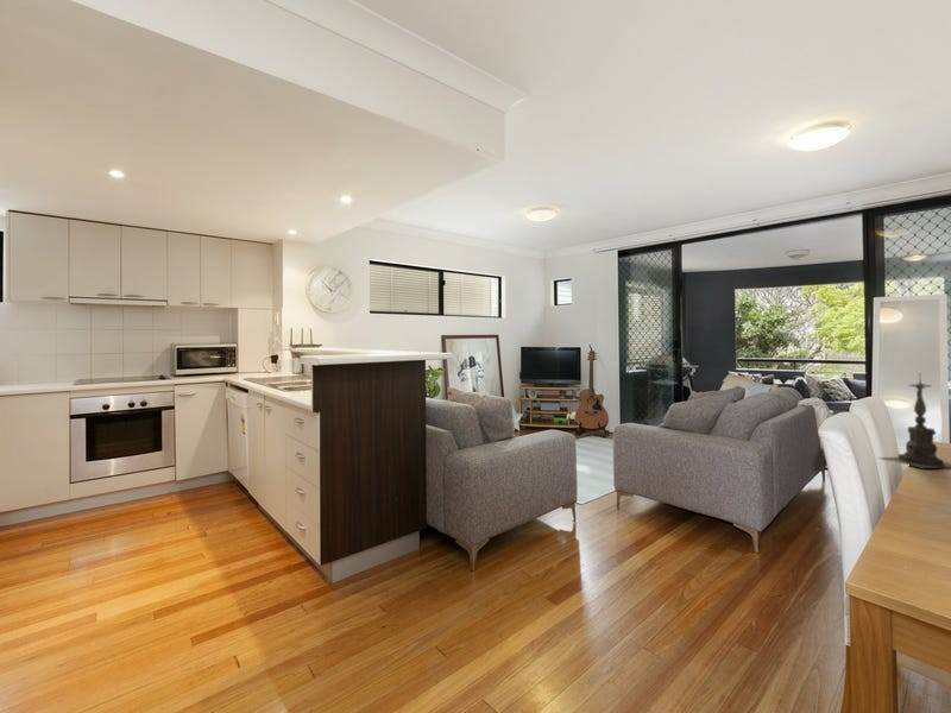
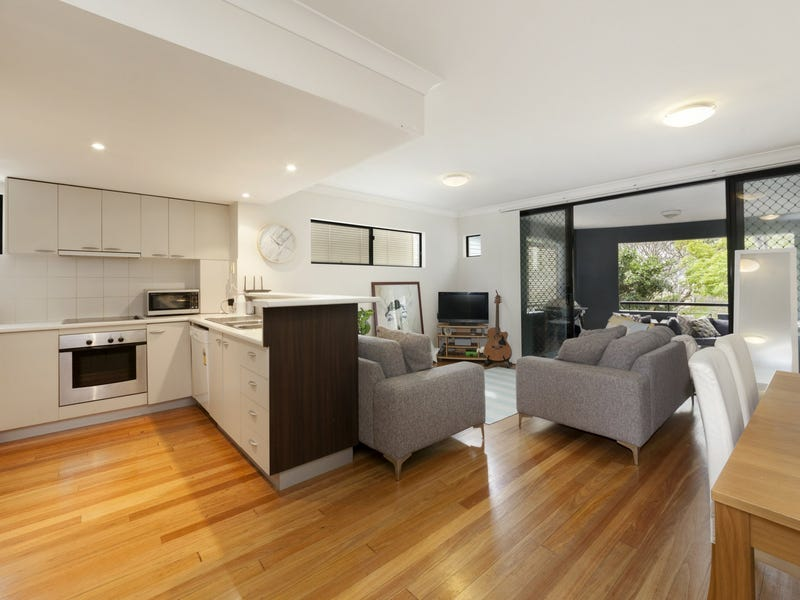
- candle holder (920, 417)
